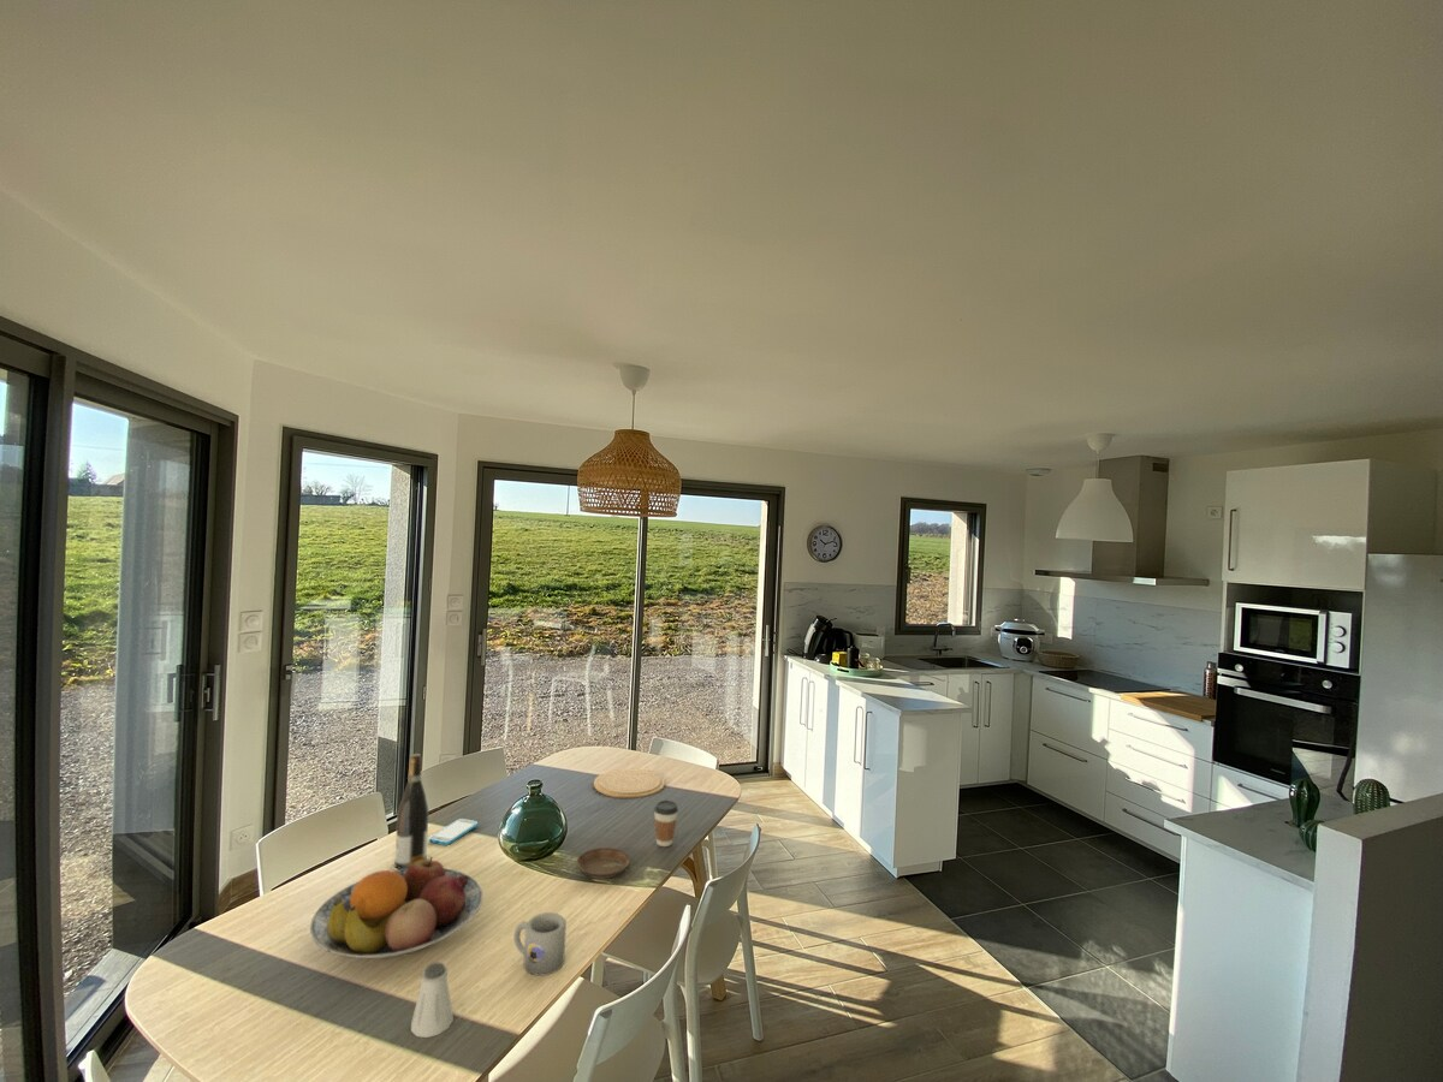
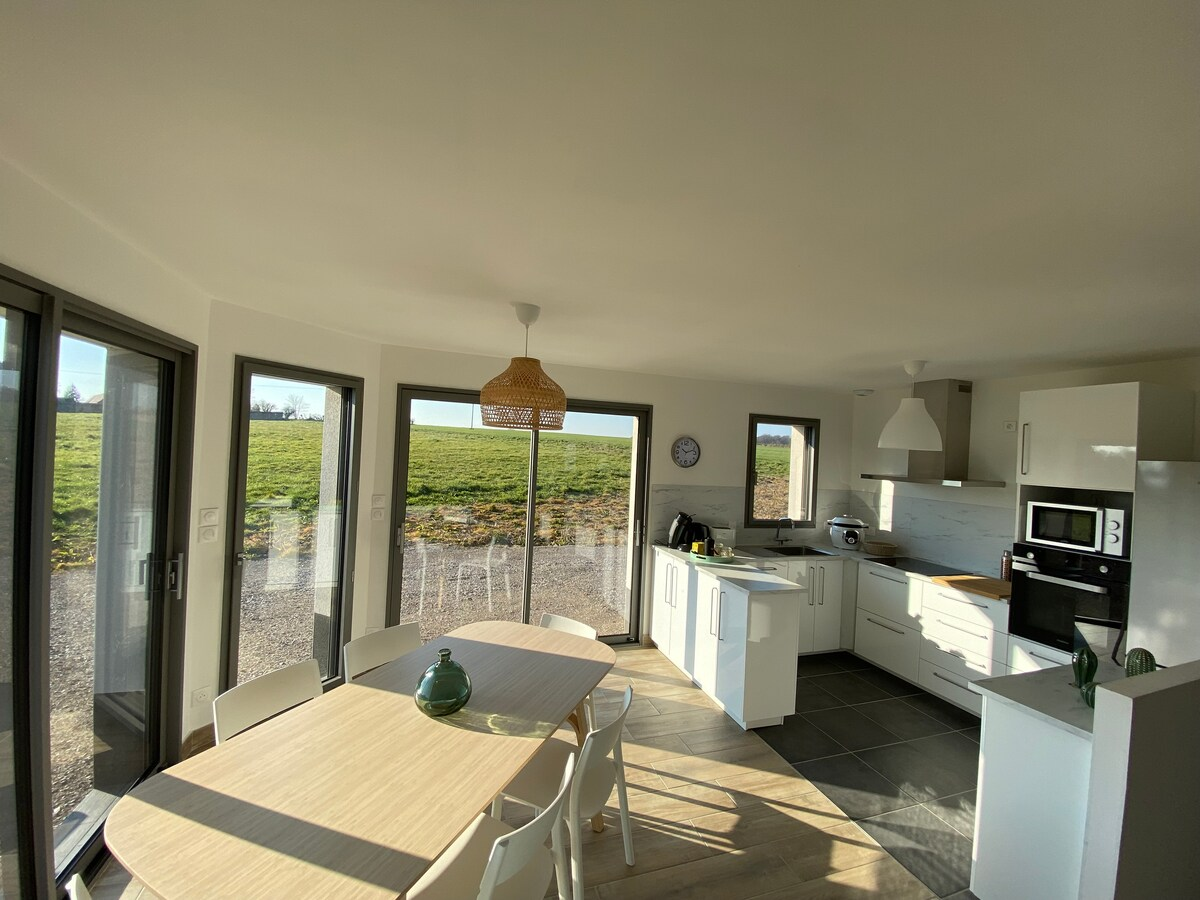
- plate (629, 781)
- wine bottle (412, 808)
- smartphone (453, 831)
- fruit bowl (400, 899)
- saucer (602, 864)
- saltshaker (433, 994)
- coffee cup (665, 824)
- mug (538, 940)
